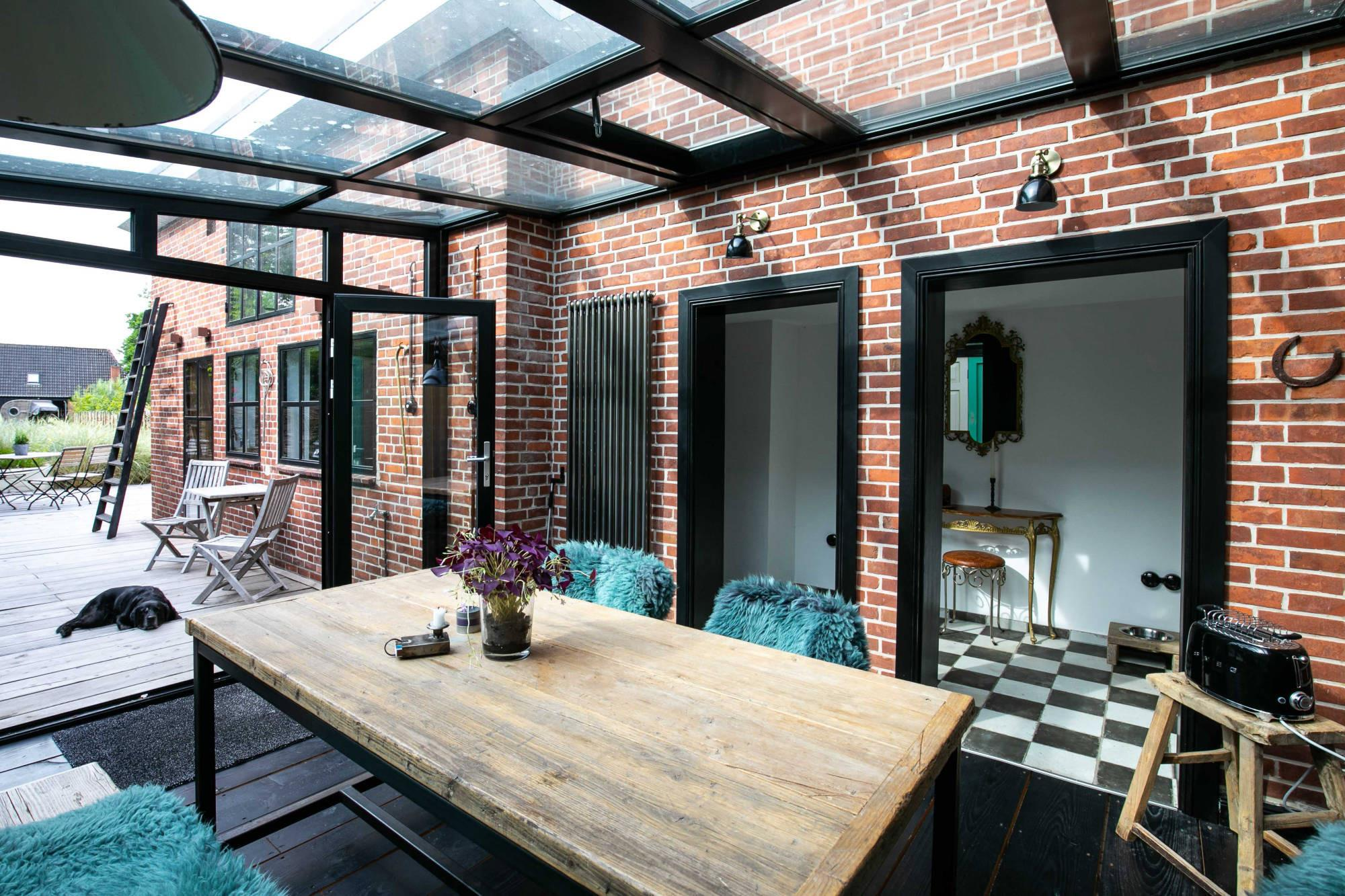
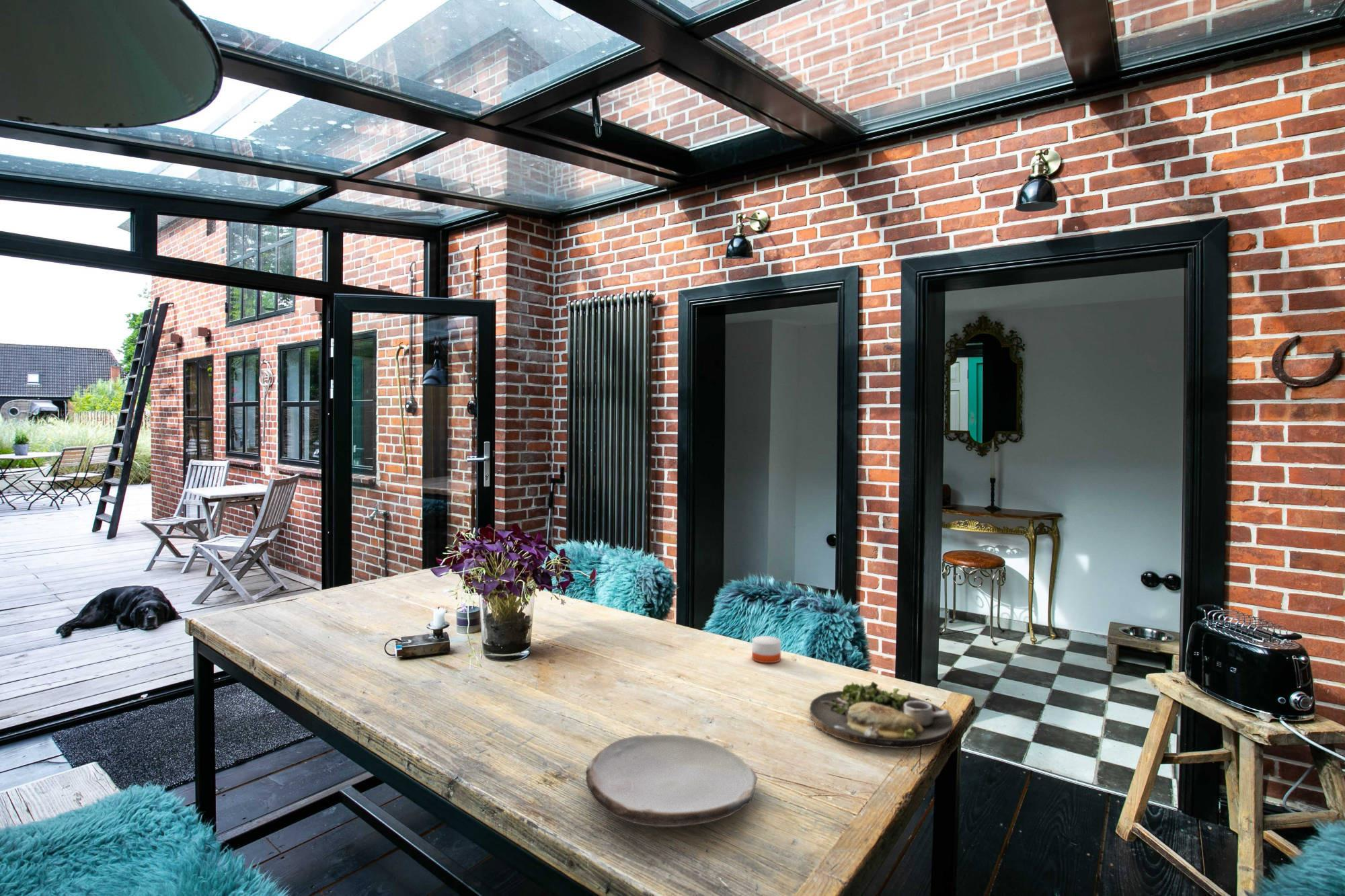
+ plate (671, 779)
+ candle (766, 639)
+ dinner plate (879, 704)
